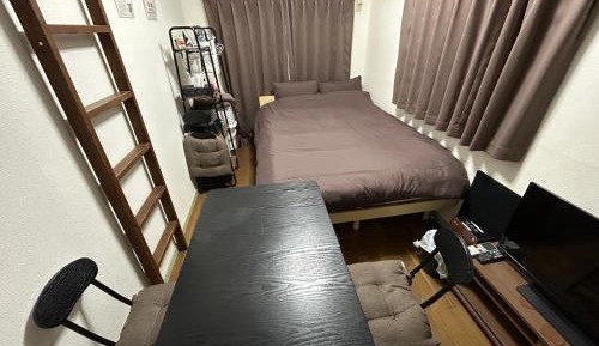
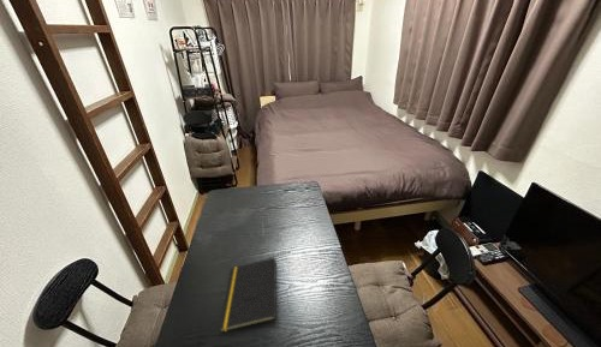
+ notepad (250, 289)
